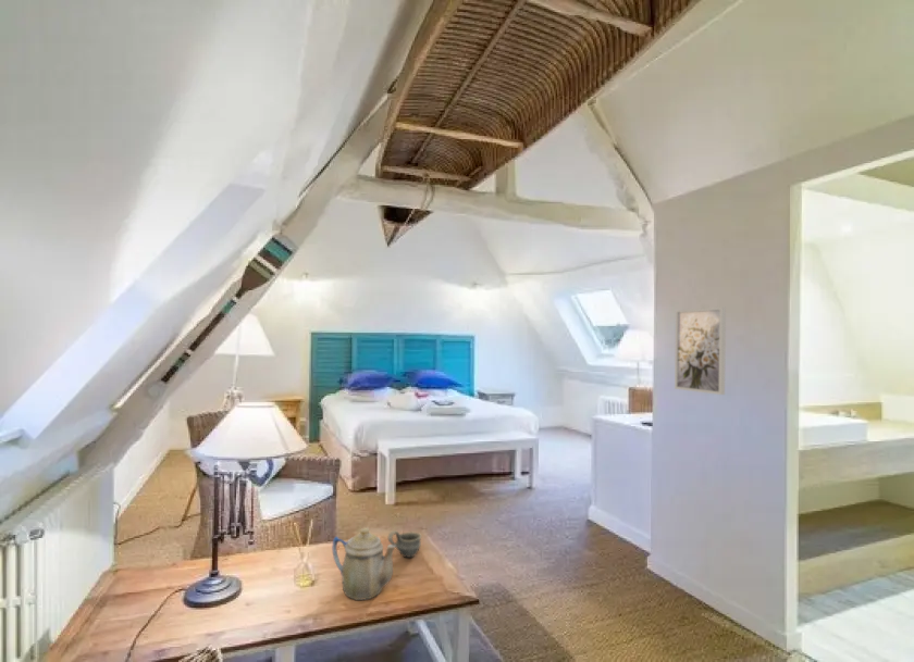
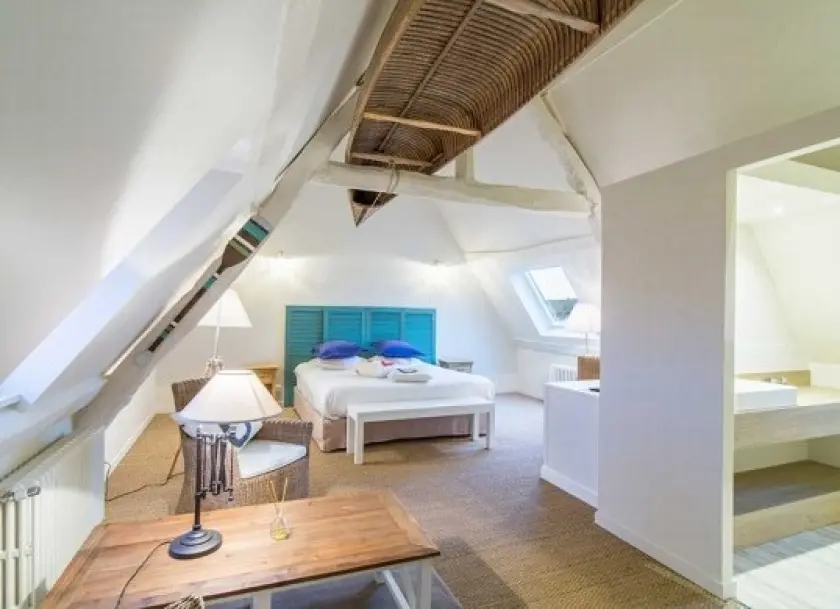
- wall art (699, 350)
- cup (405, 541)
- teapot (363, 560)
